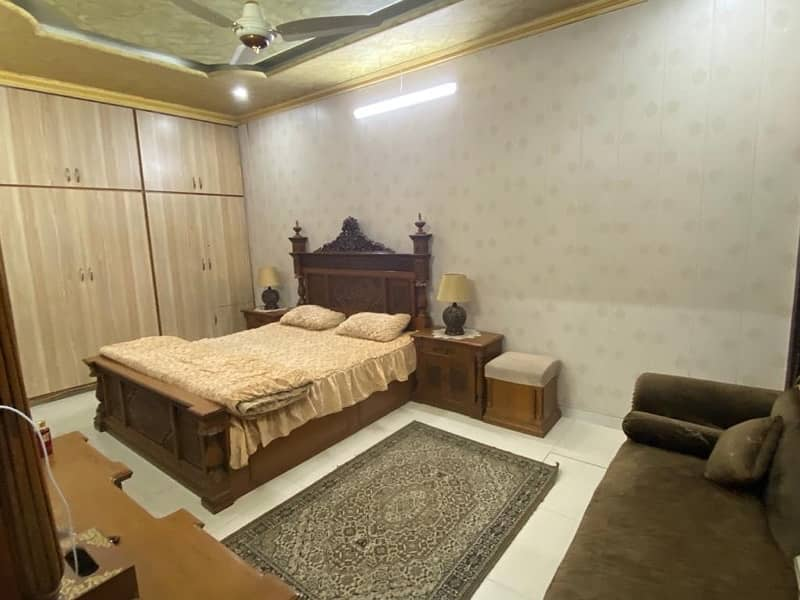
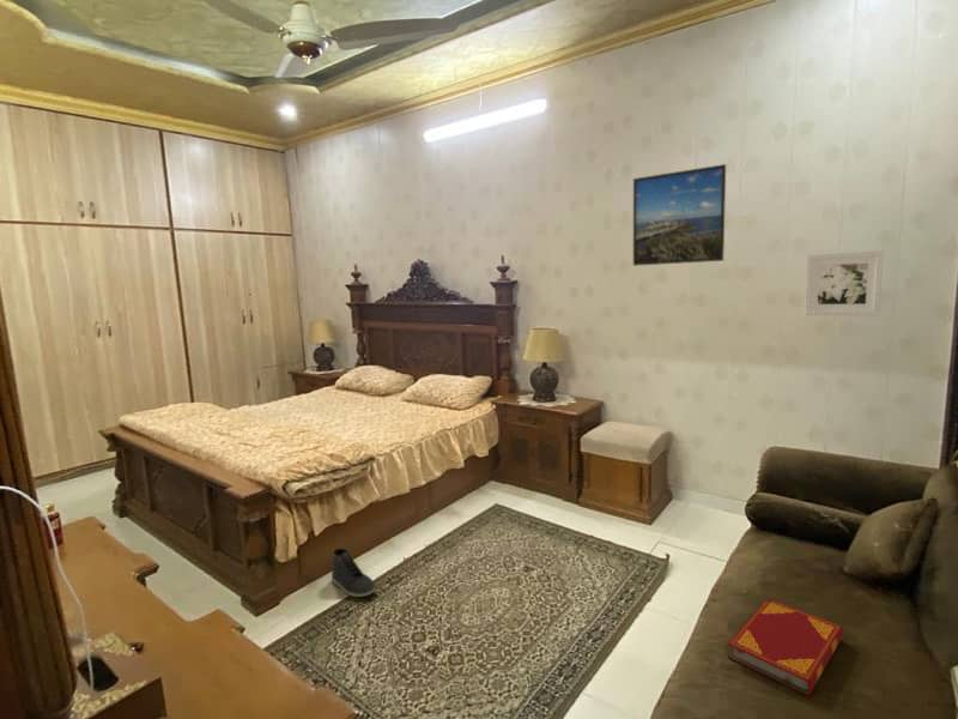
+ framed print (677, 218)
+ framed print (842, 284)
+ sneaker (351, 572)
+ hardback book (786, 641)
